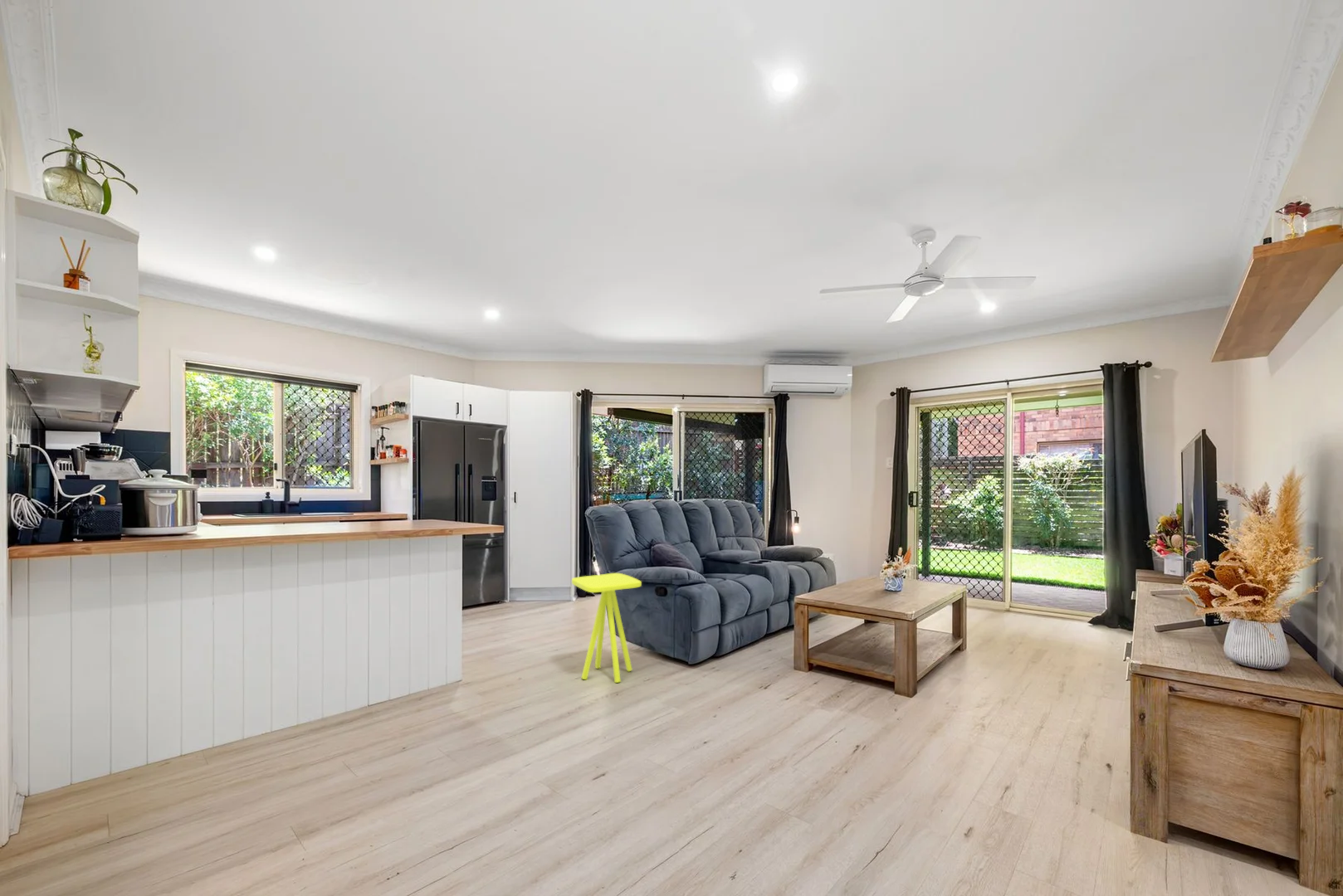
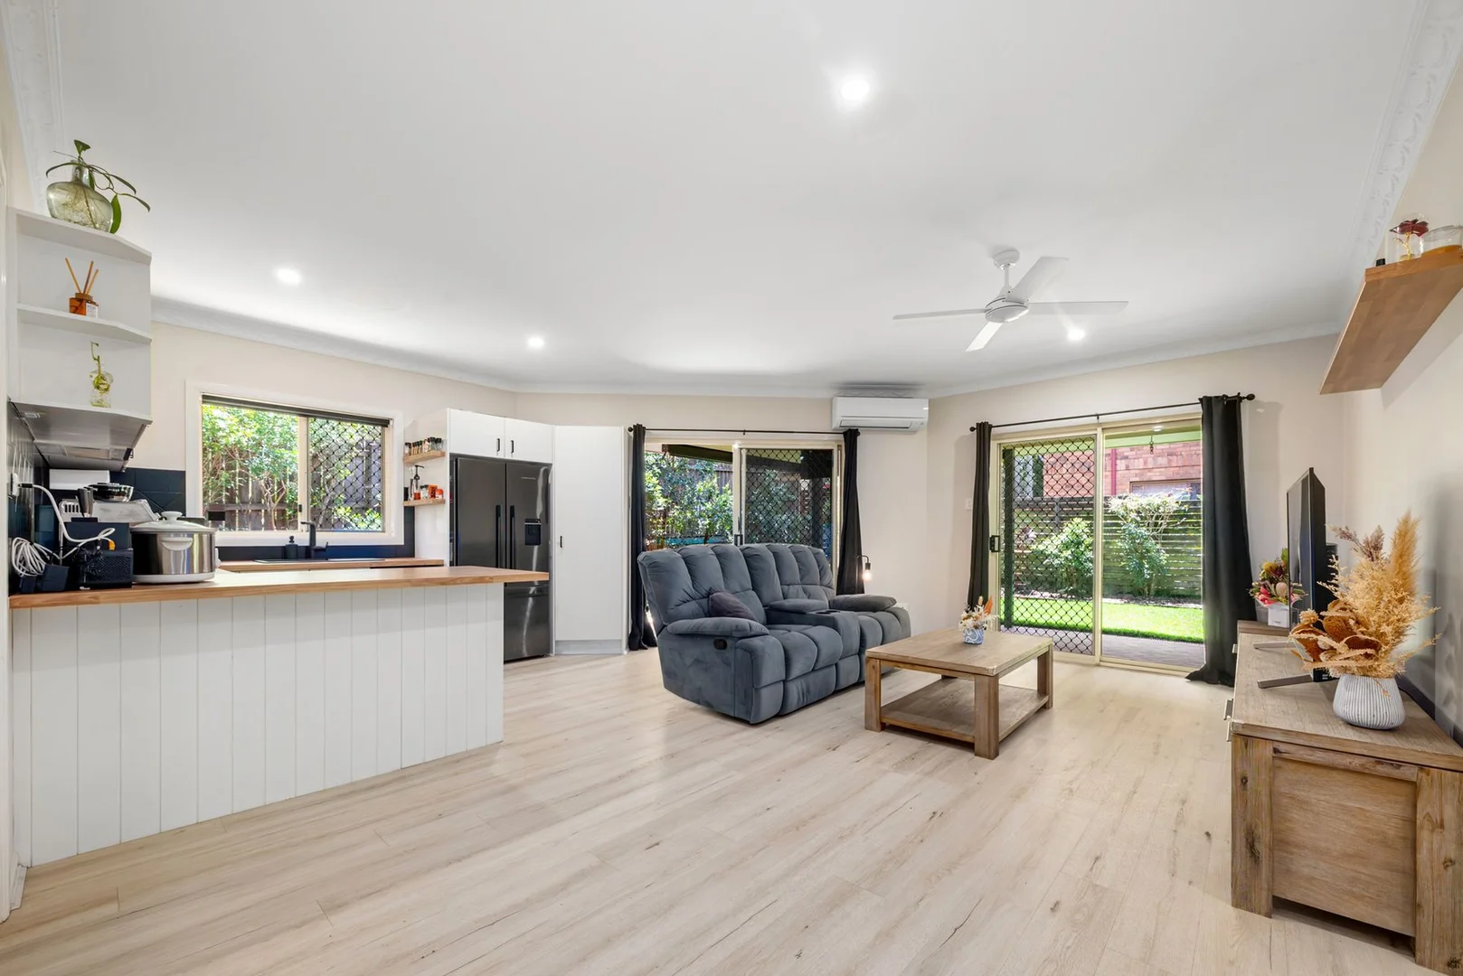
- side table (603, 626)
